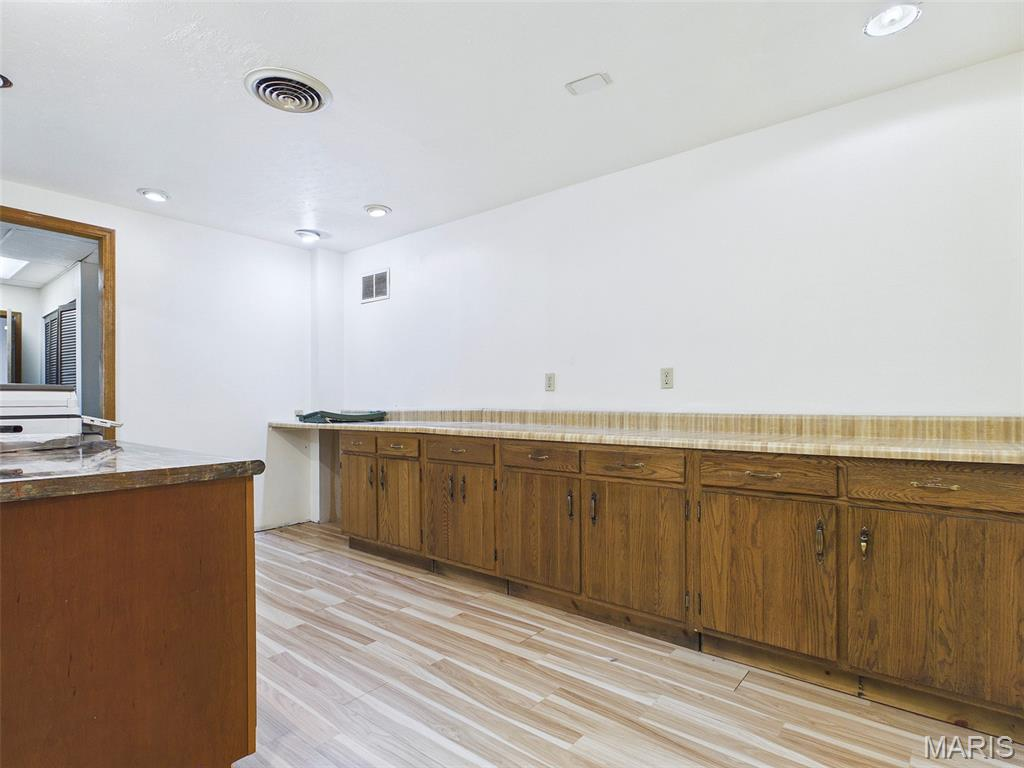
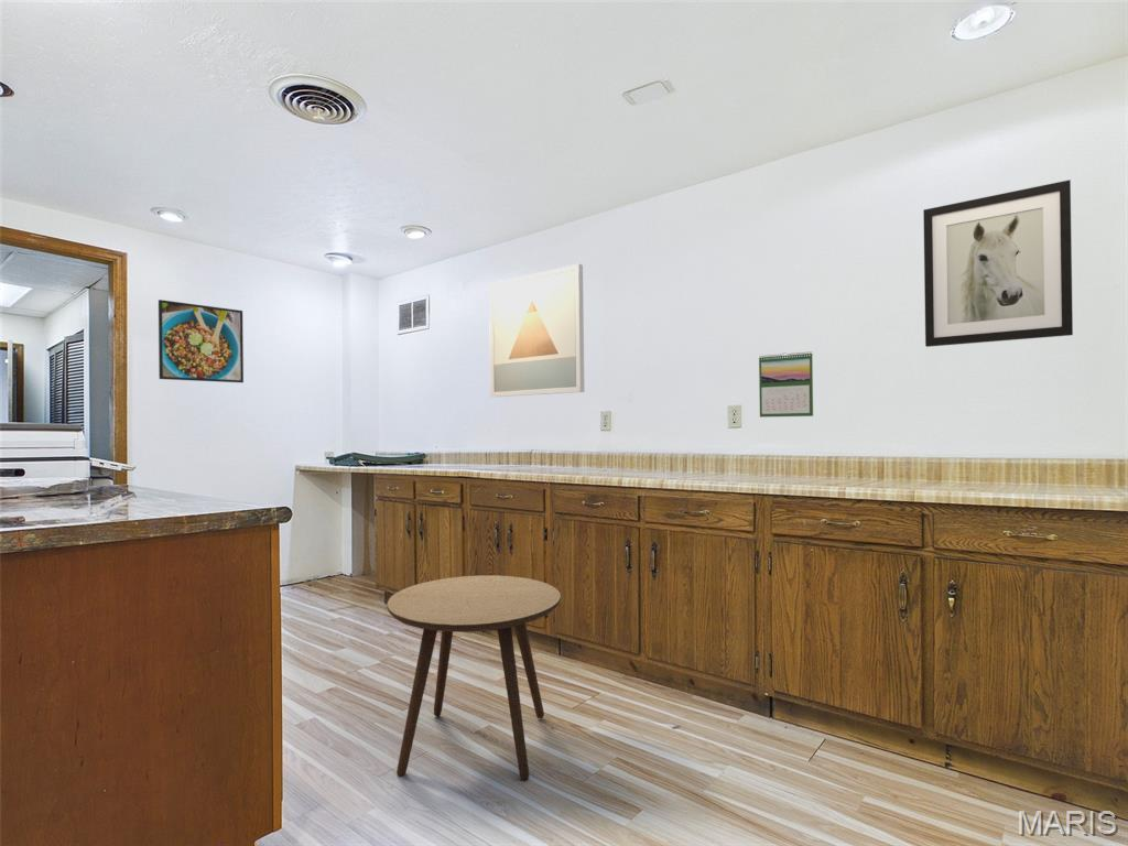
+ wall art (994, 269)
+ calendar (785, 384)
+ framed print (203, 343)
+ side table (502, 664)
+ wall art (533, 334)
